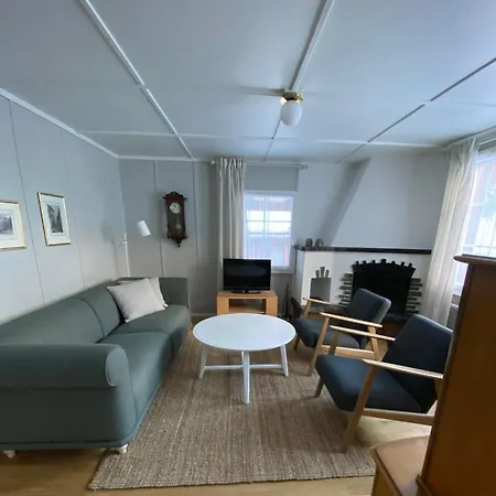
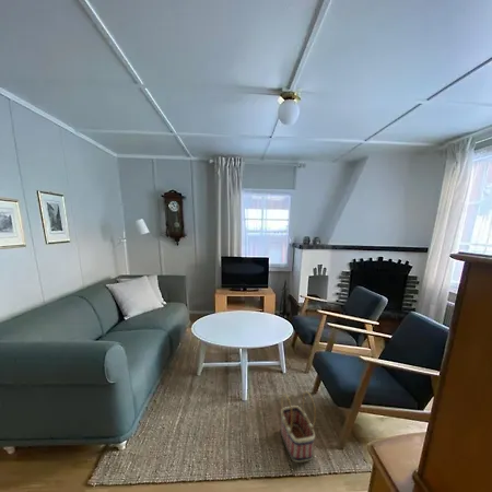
+ basket (296, 419)
